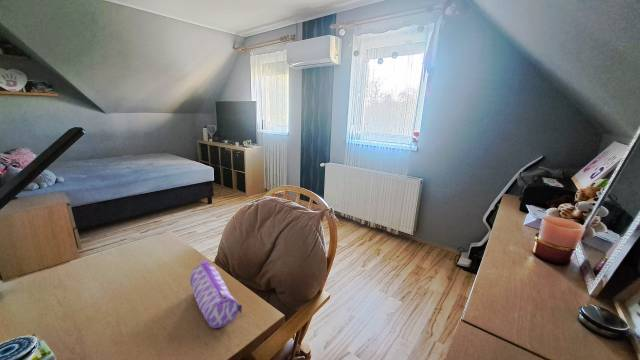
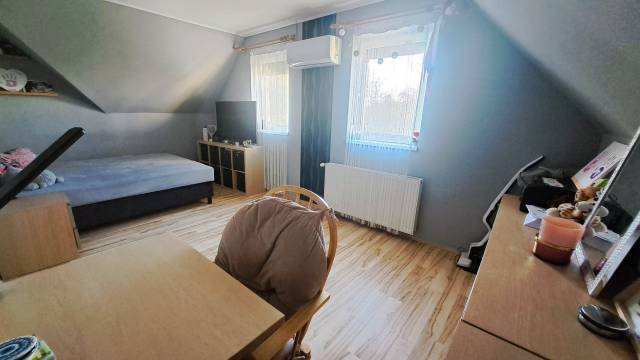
- pencil case (212, 292)
